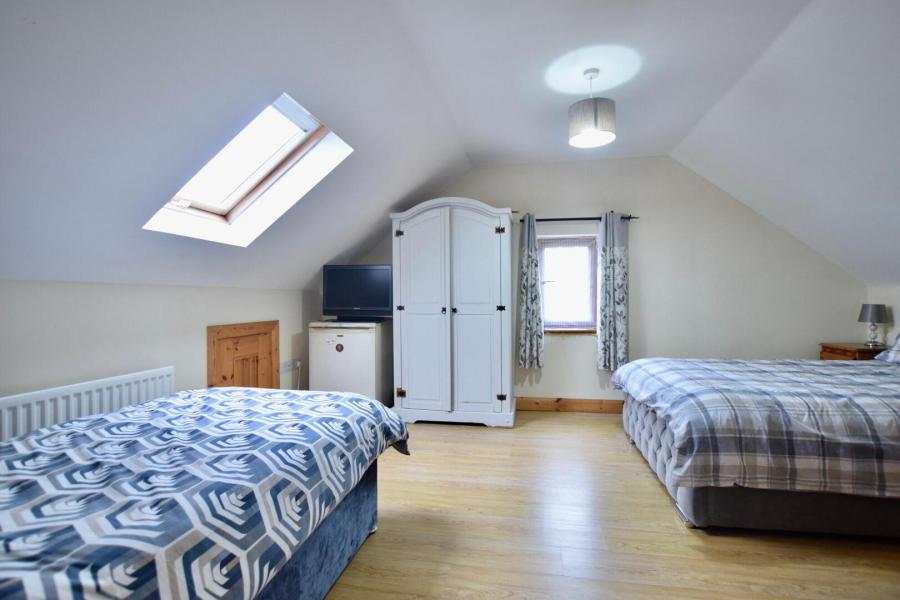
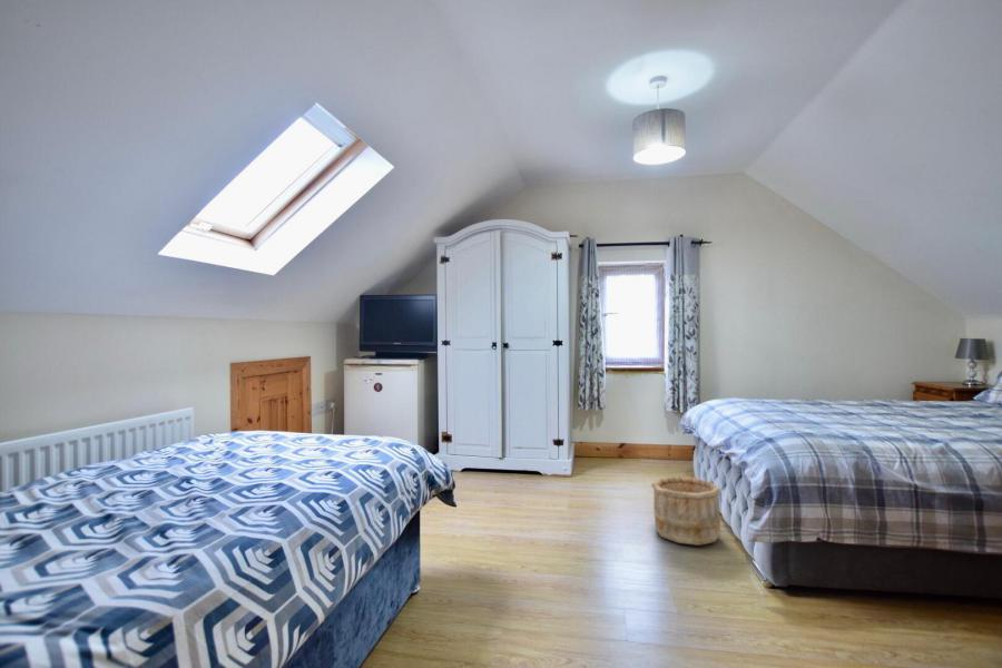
+ wooden bucket (685, 509)
